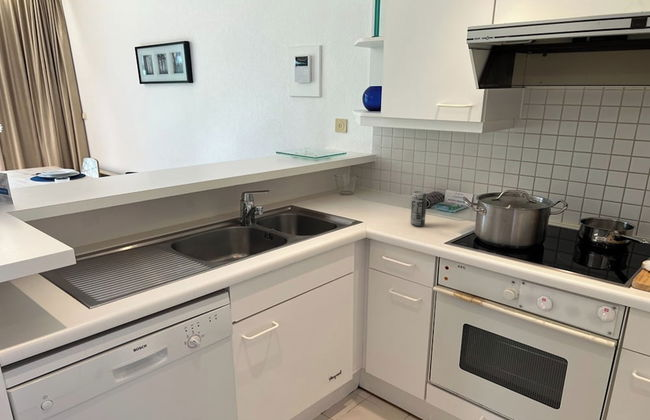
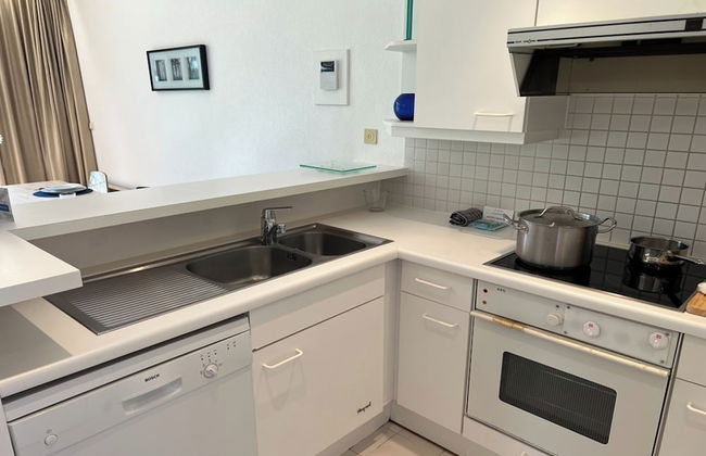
- beverage can (418, 208)
